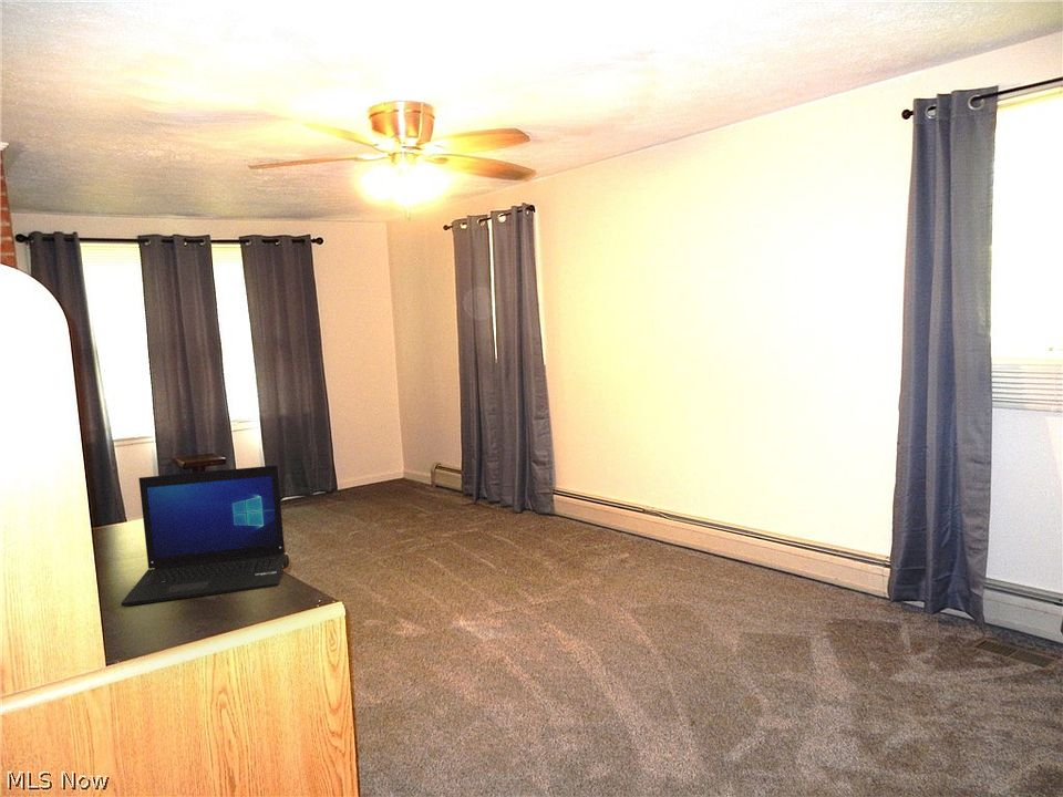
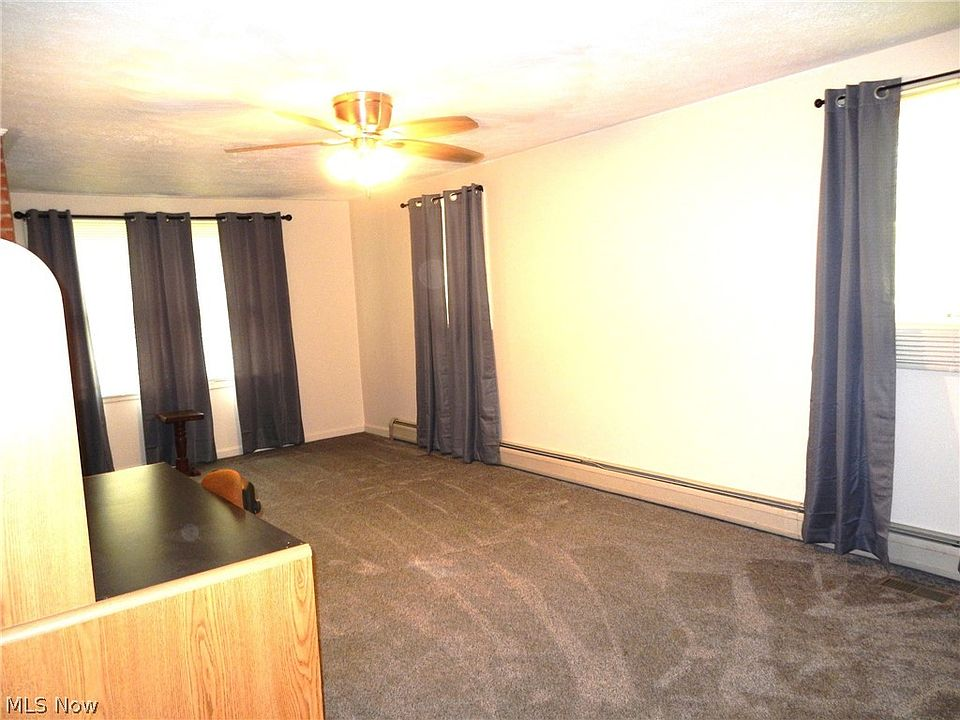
- laptop (205, 530)
